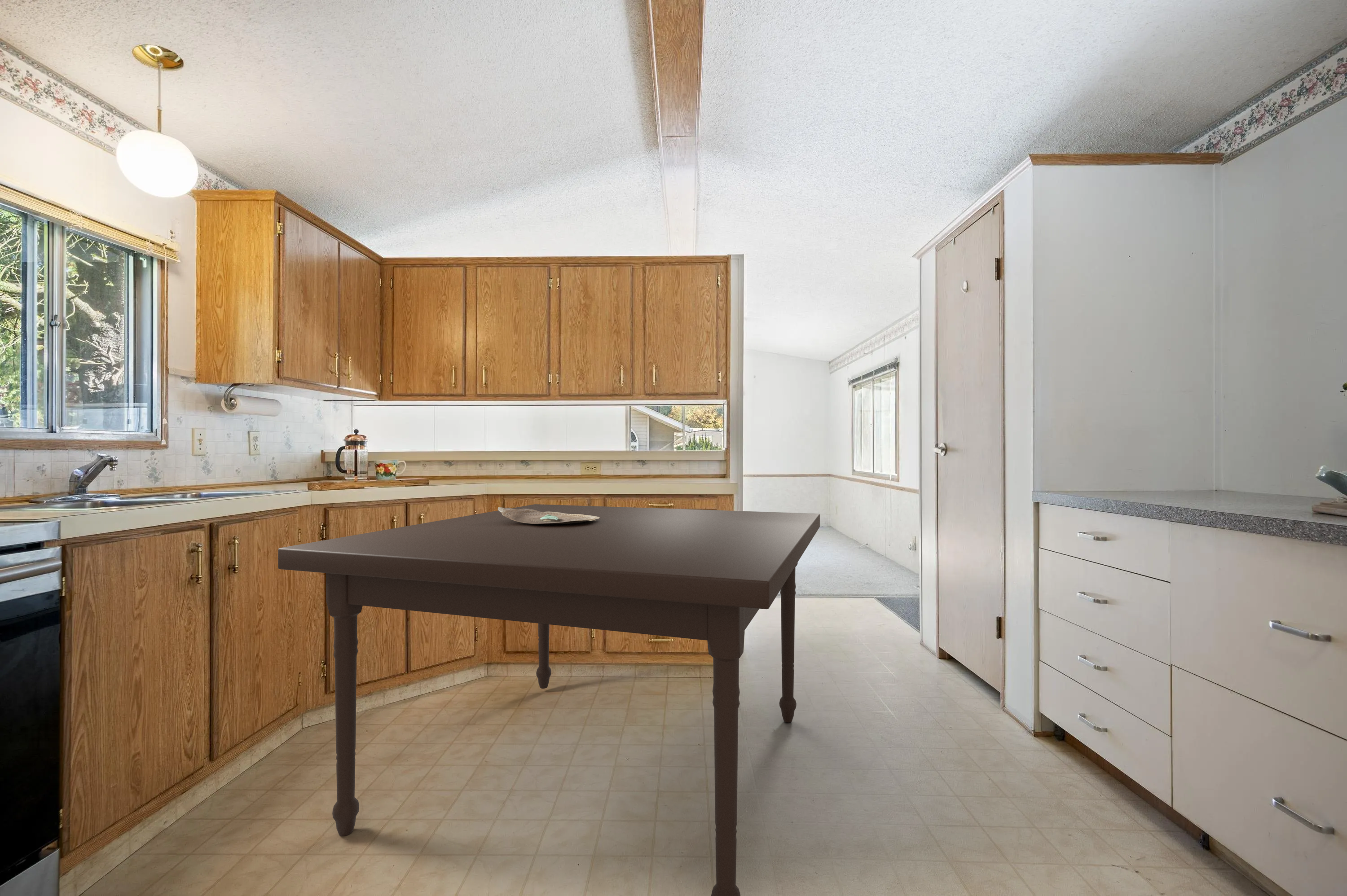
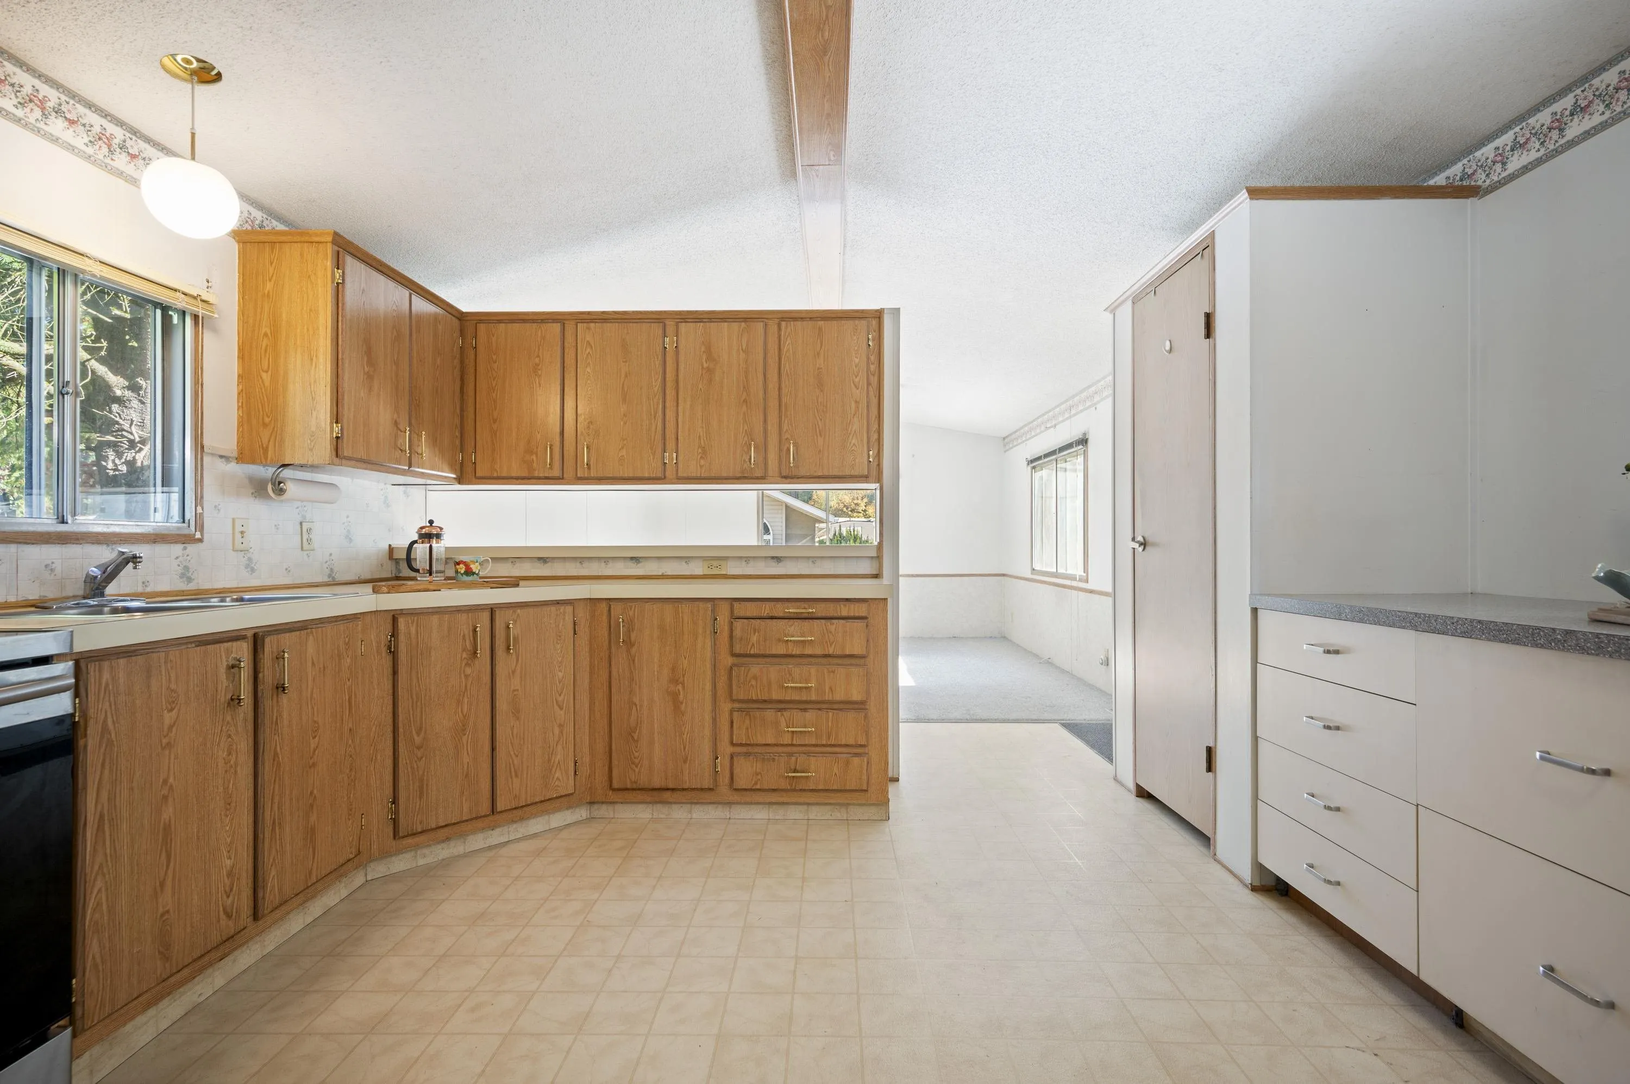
- dining table (604, 630)
- decorative bowl (550, 514)
